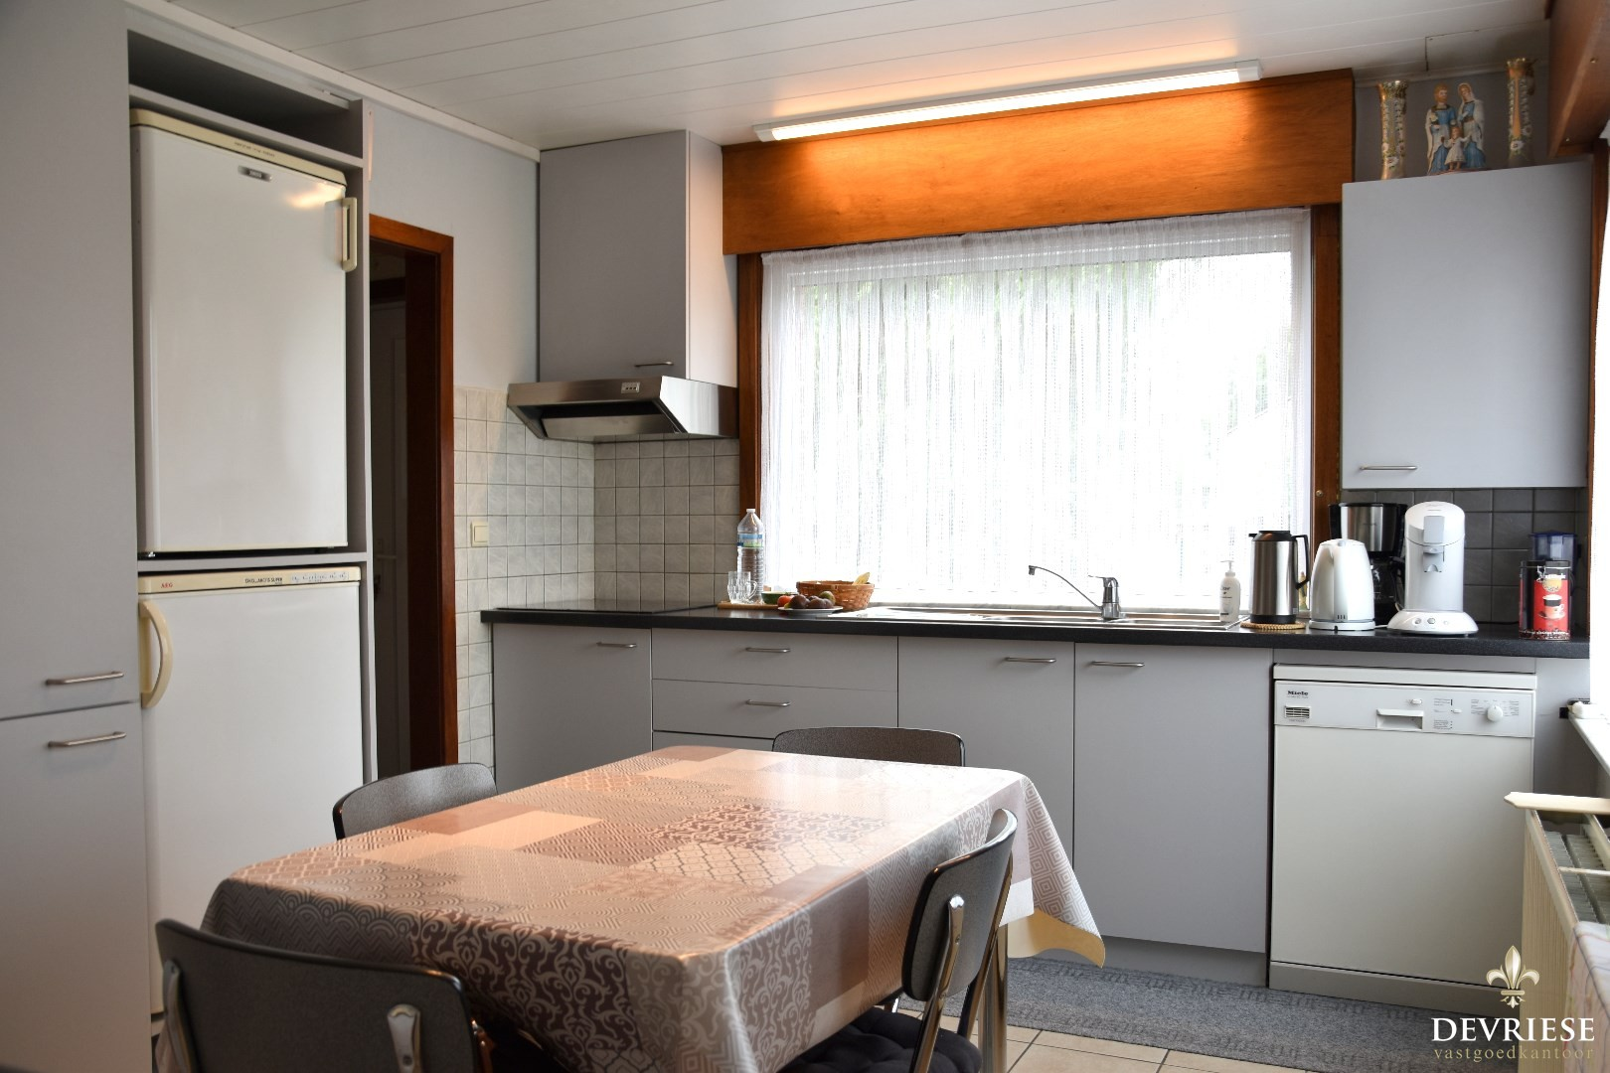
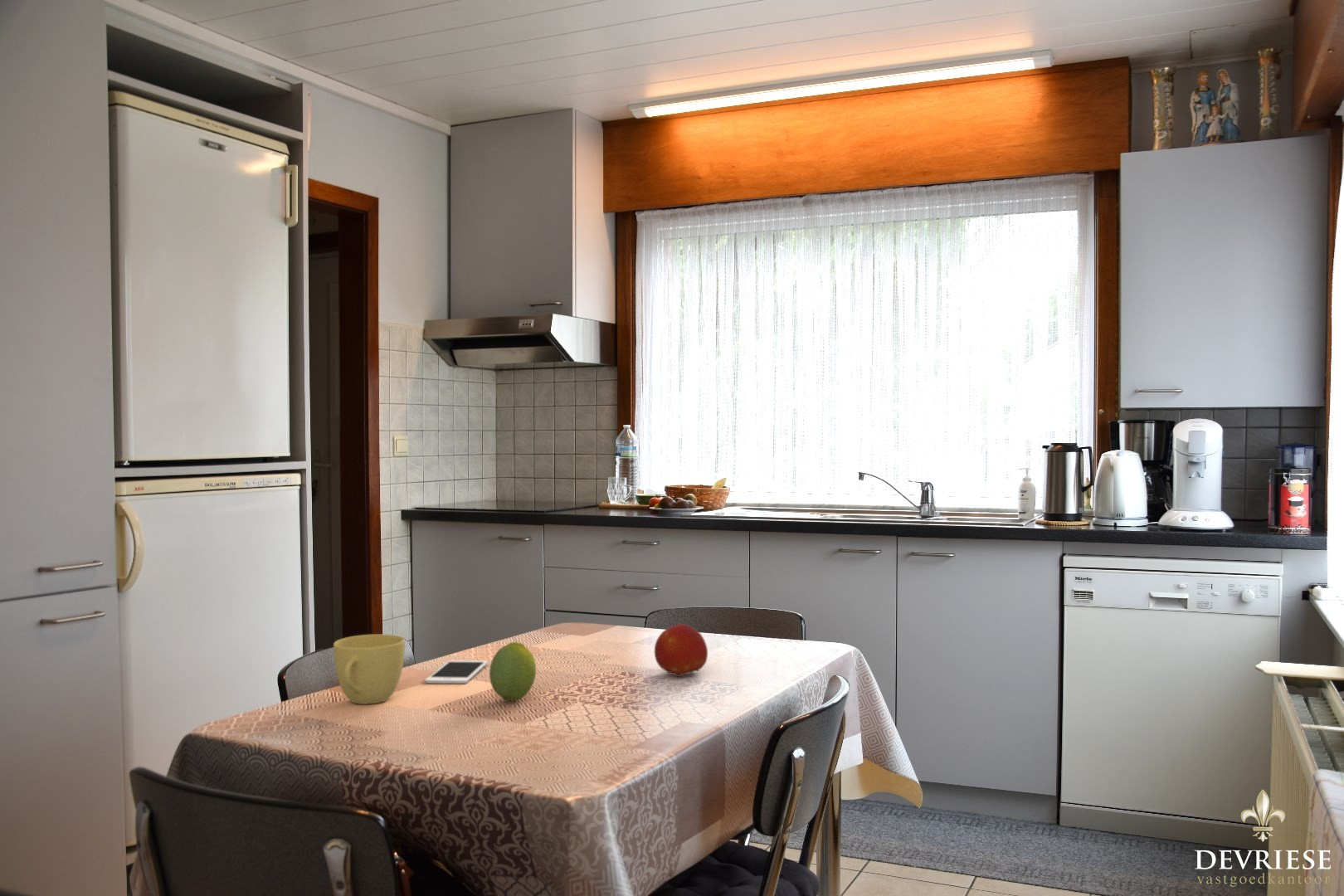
+ cup (366, 672)
+ cell phone (457, 671)
+ fruit (513, 670)
+ fruit (680, 649)
